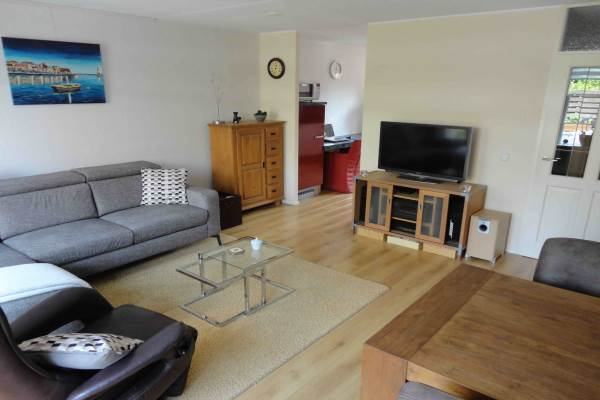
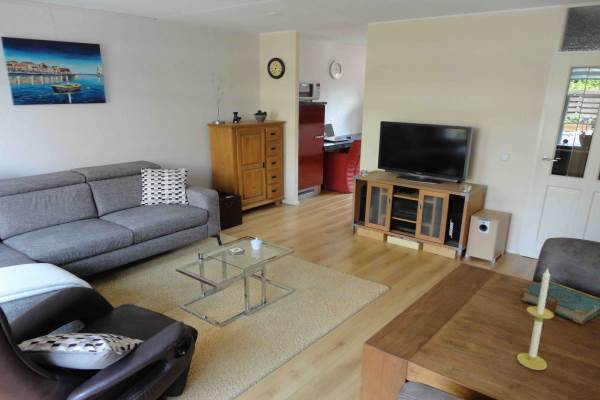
+ book (560, 299)
+ candle (539, 315)
